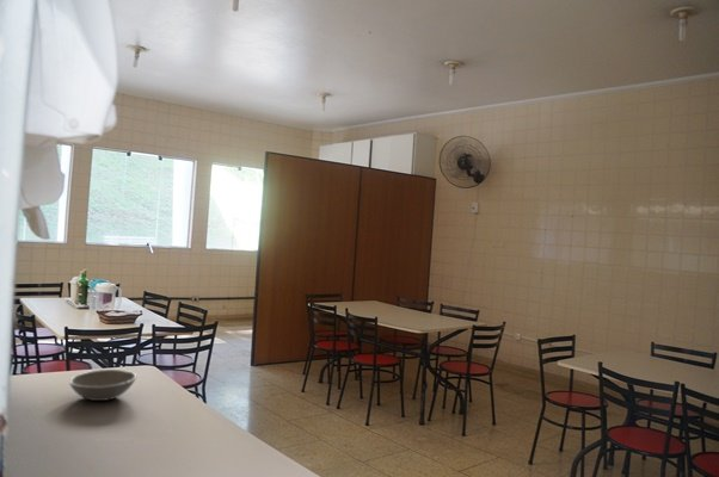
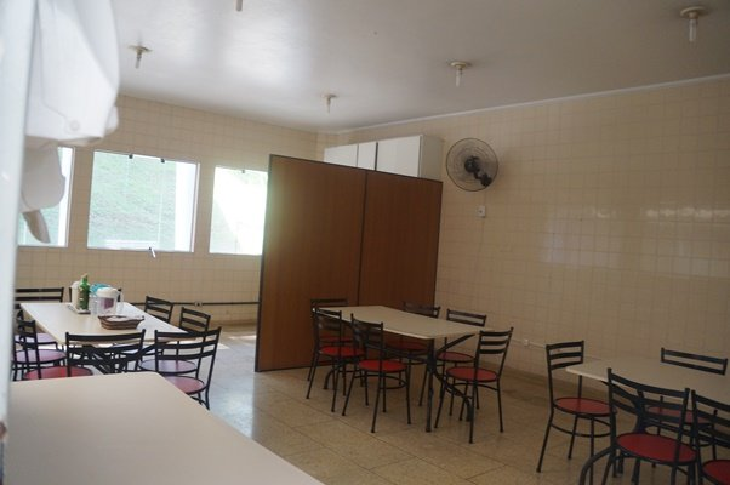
- soup bowl (103, 386)
